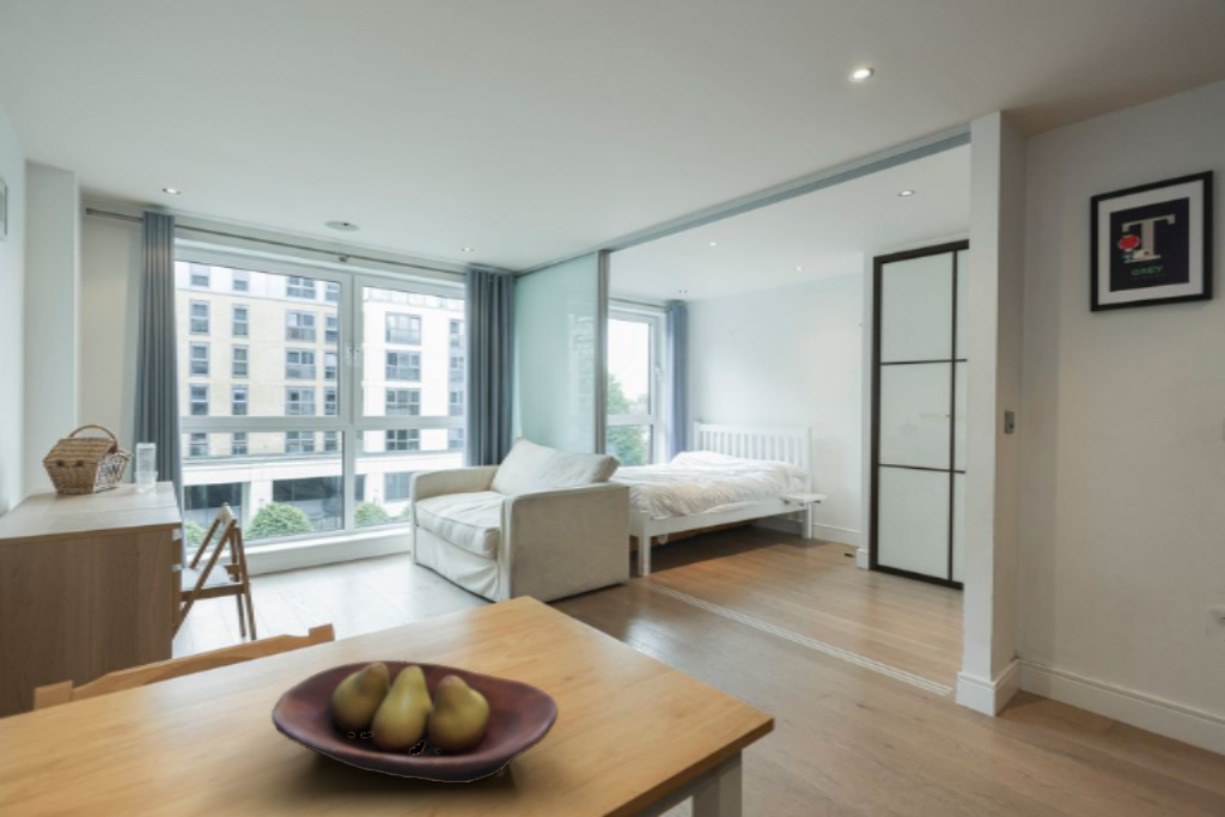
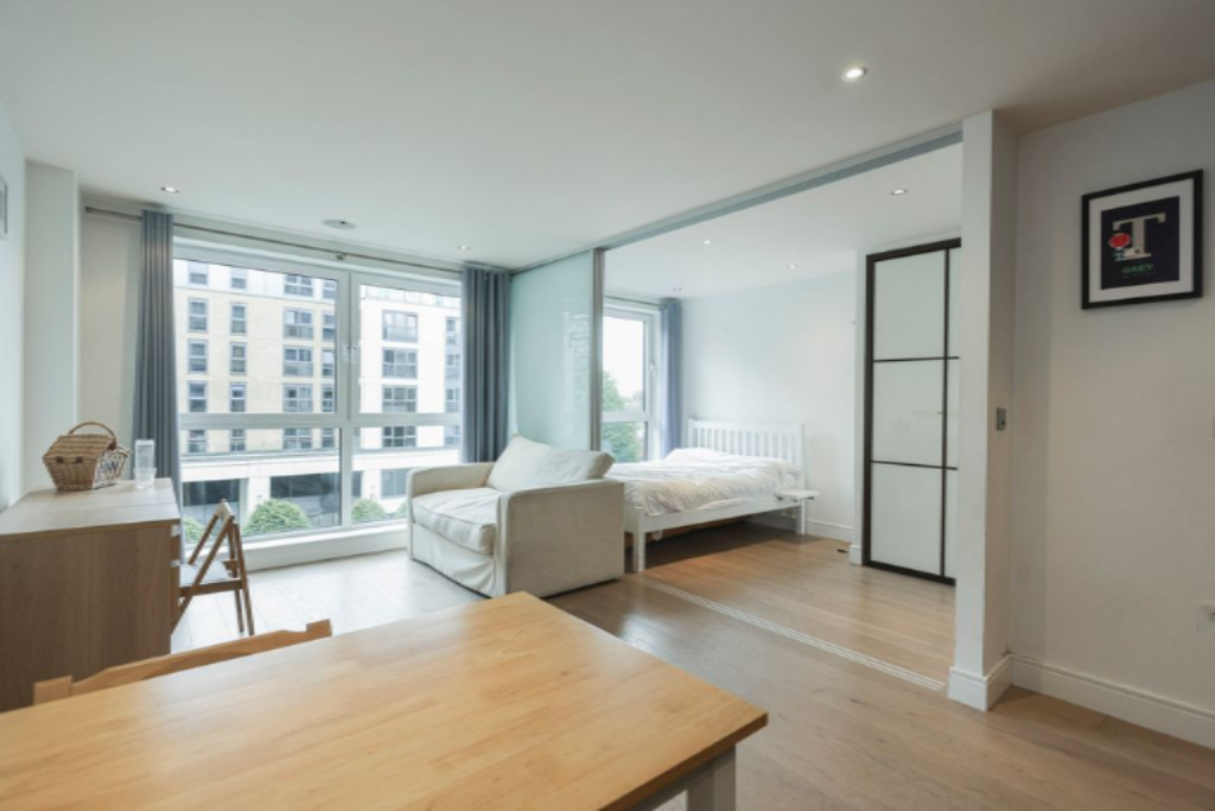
- fruit bowl (415, 707)
